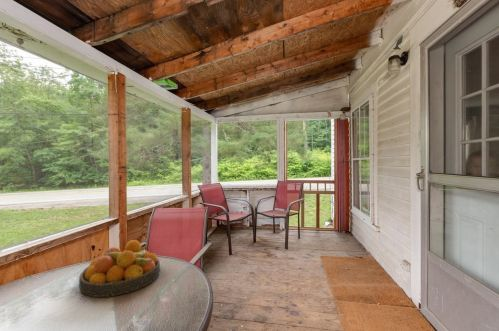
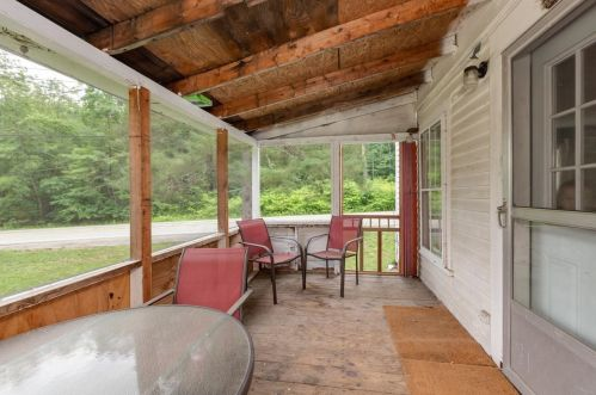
- fruit bowl (122, 262)
